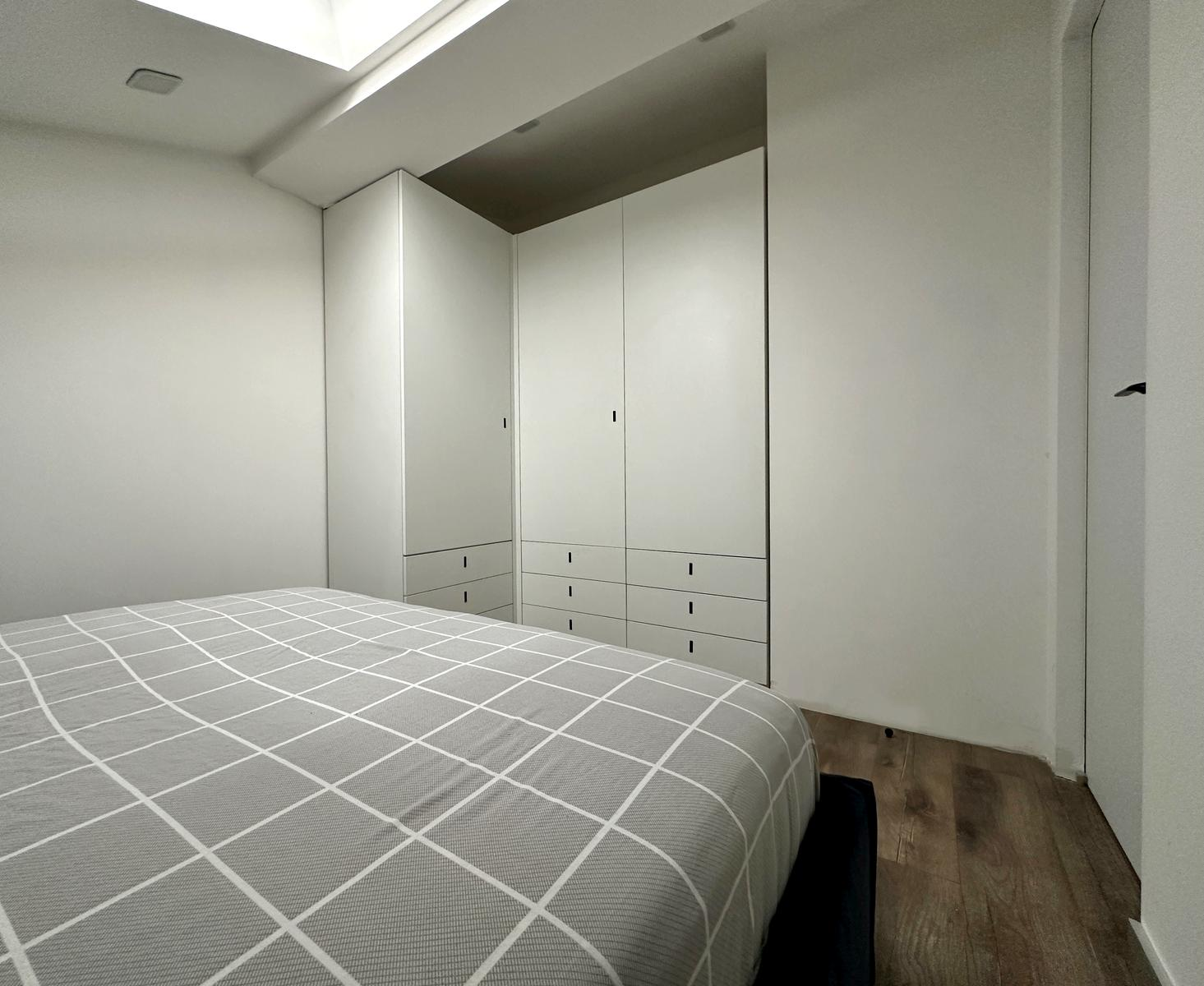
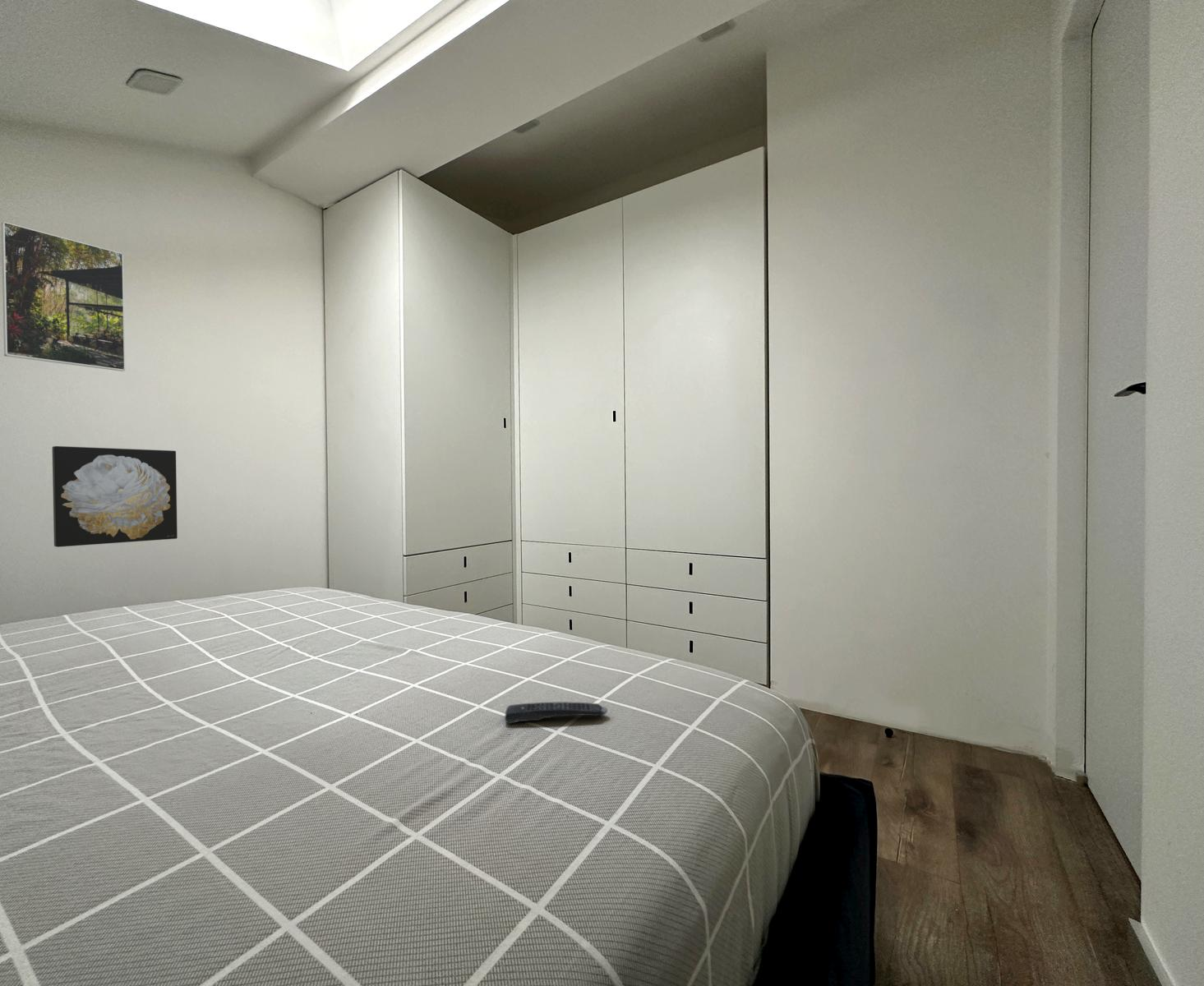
+ wall art (118, 495)
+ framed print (67, 302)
+ remote control (556, 711)
